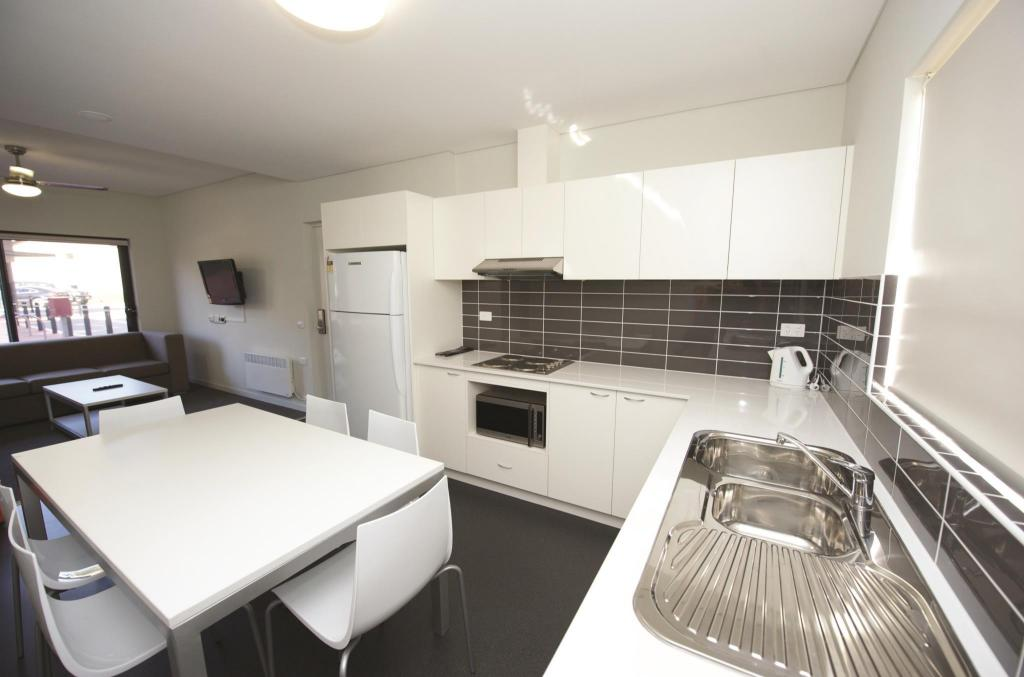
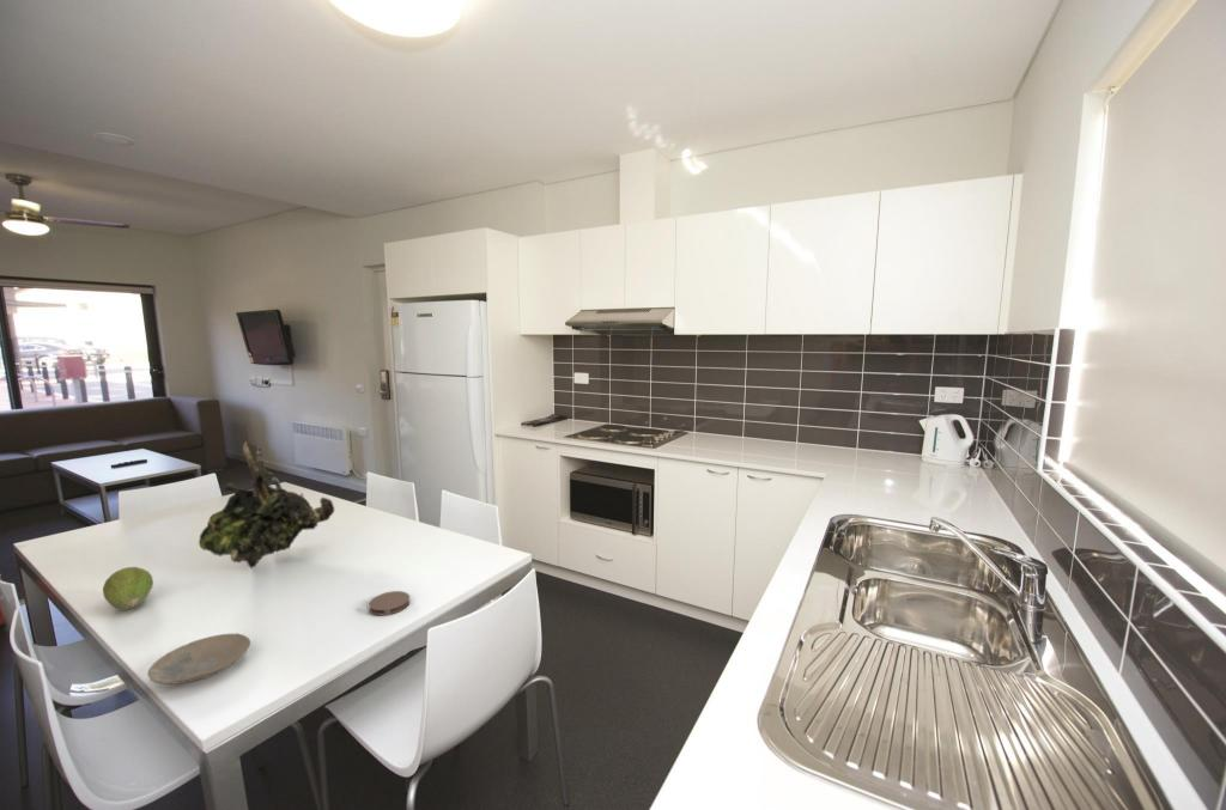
+ plate (201, 660)
+ plant (272, 503)
+ coaster (389, 602)
+ fruit (128, 587)
